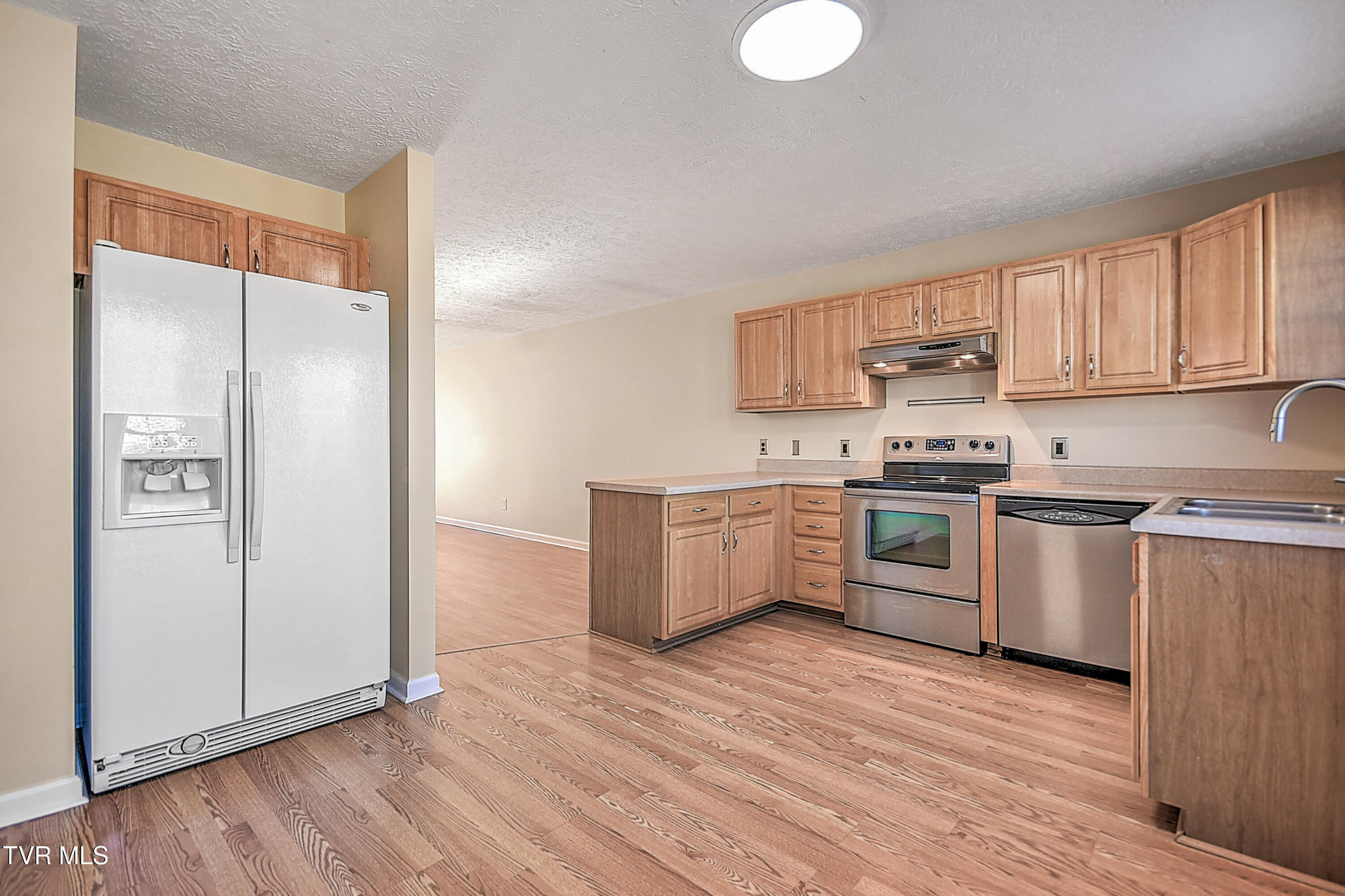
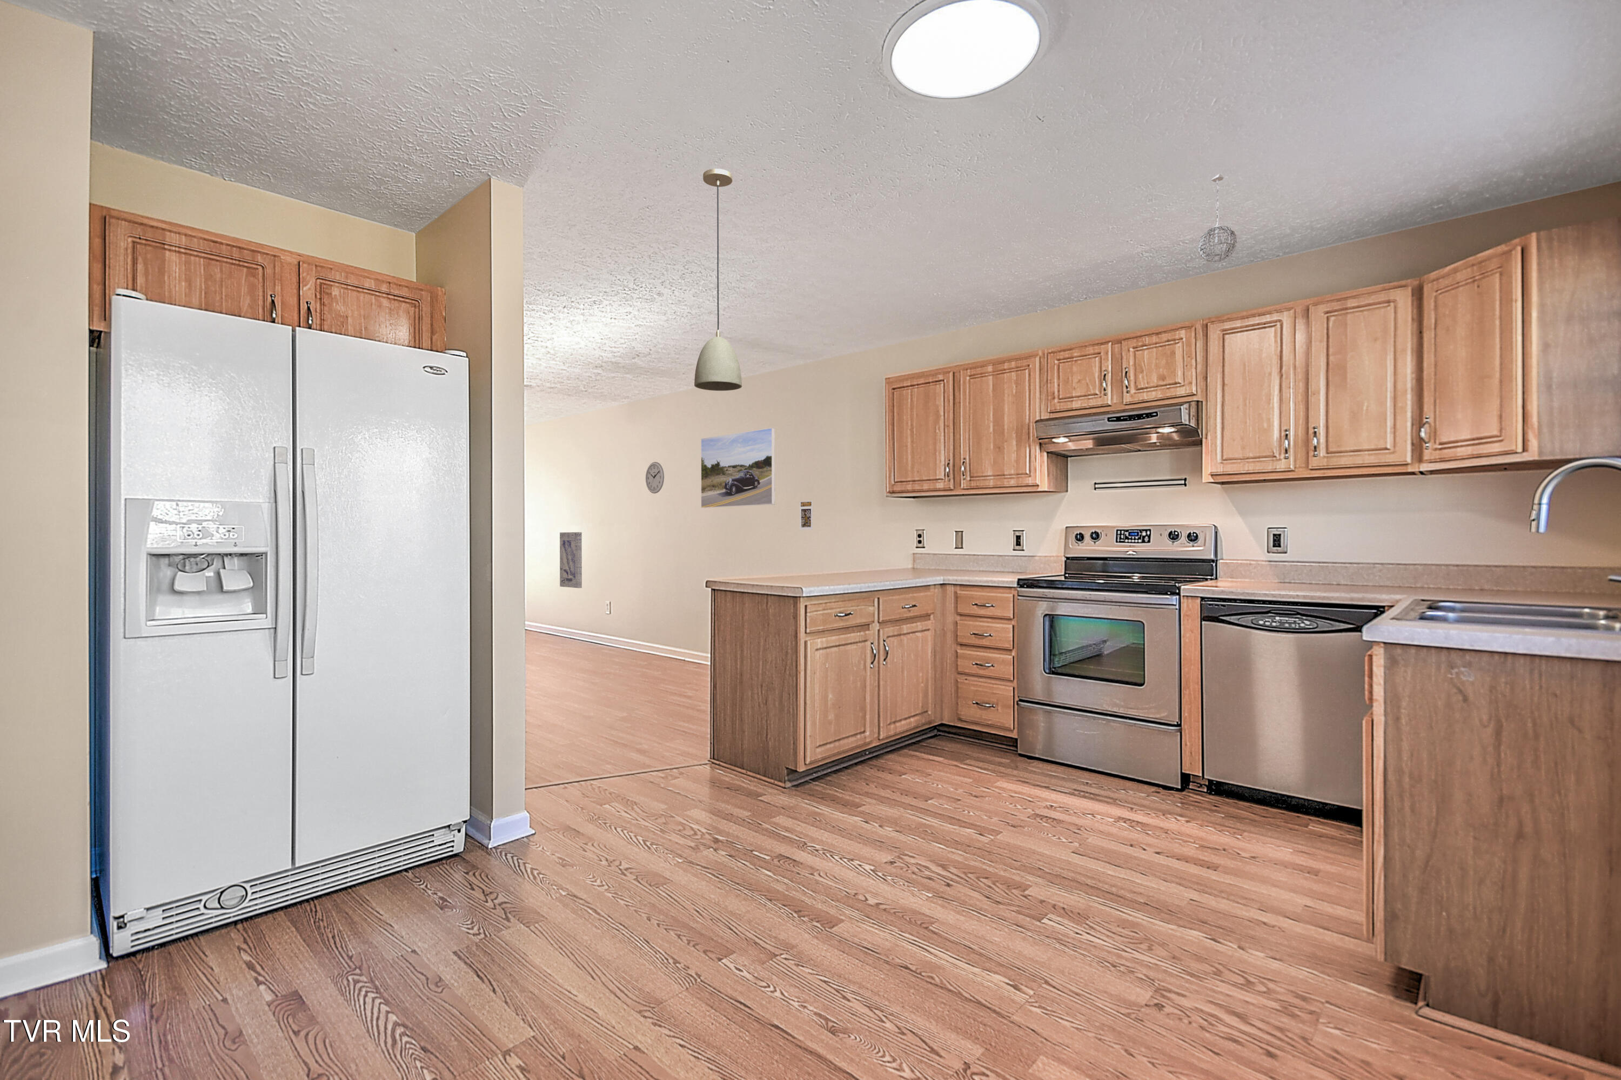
+ light fixture (717, 281)
+ wall clock (653, 477)
+ pendant light (1217, 218)
+ trading card display case (805, 515)
+ wall art (570, 559)
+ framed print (736, 470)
